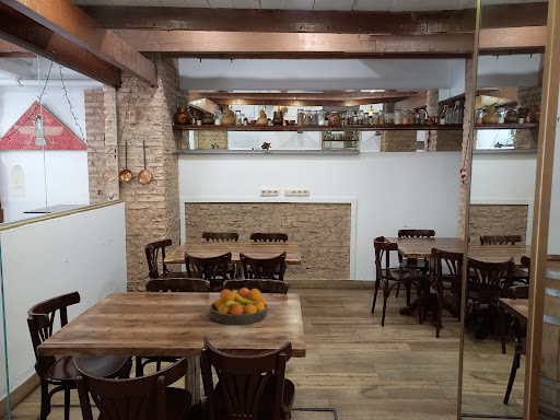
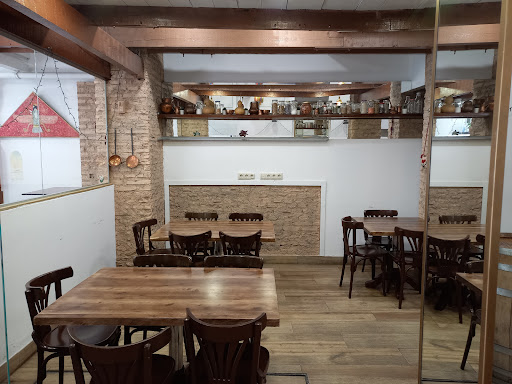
- fruit bowl (238, 301)
